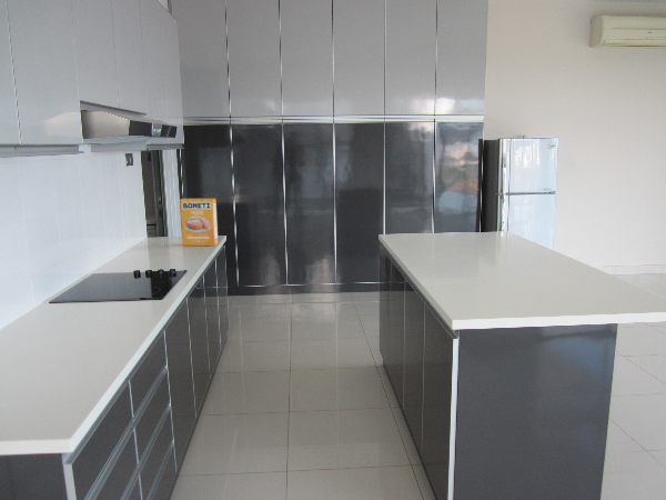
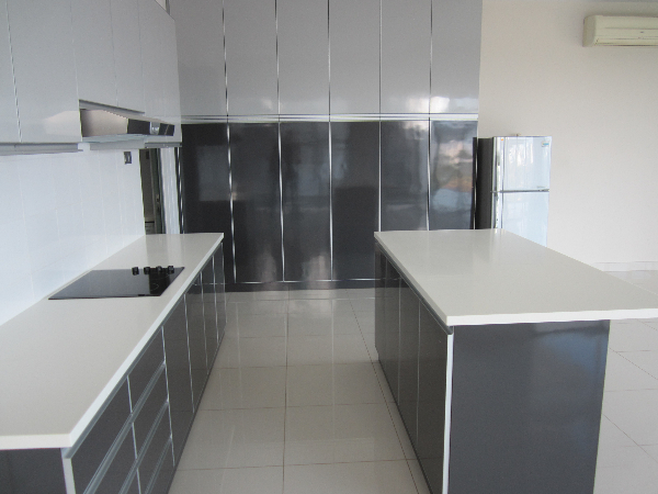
- cereal box (199, 221)
